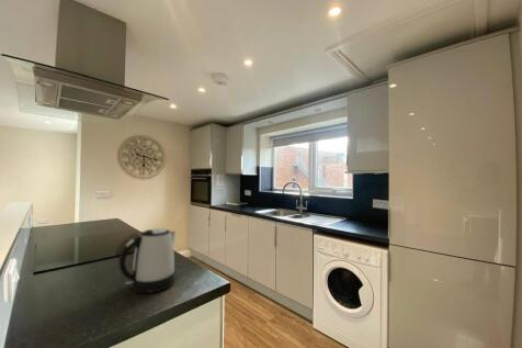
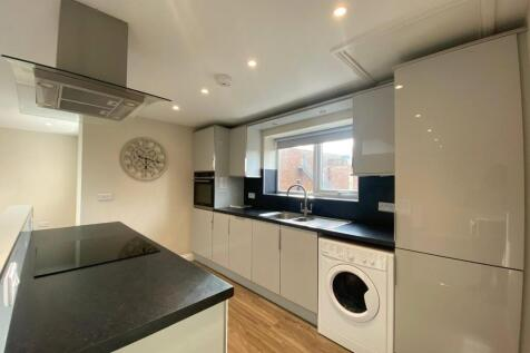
- kettle (149, 258)
